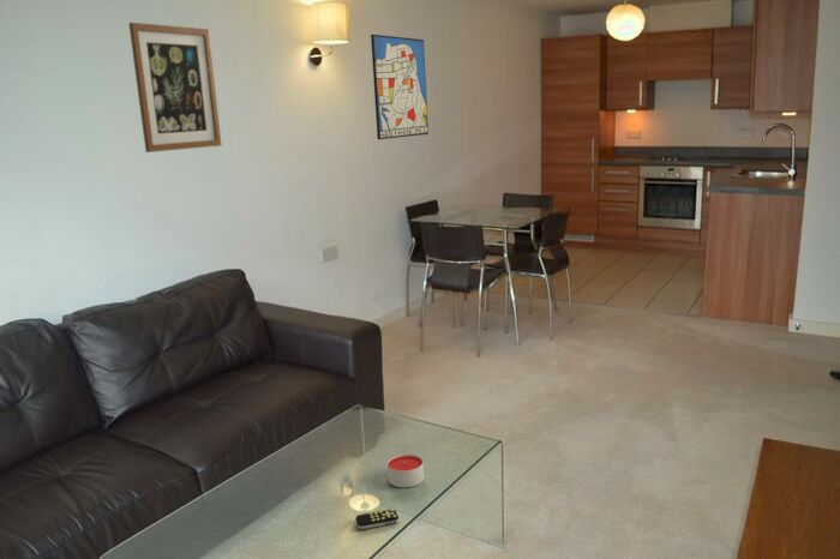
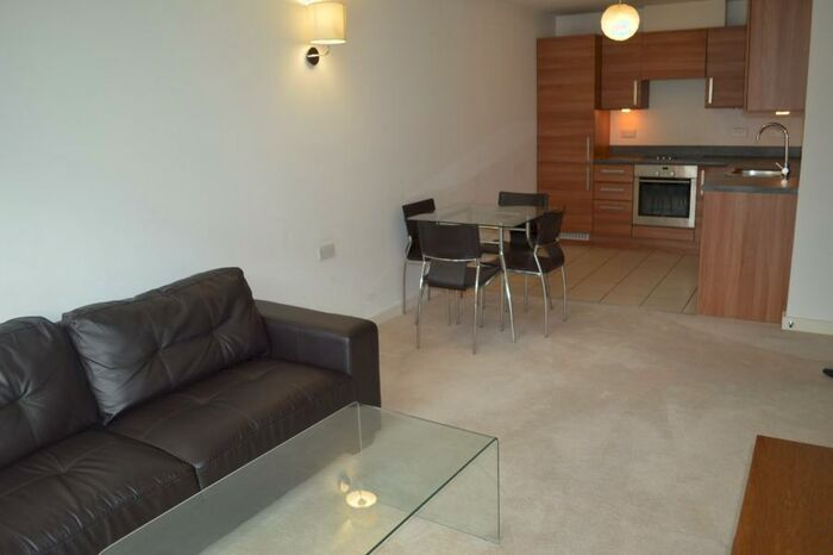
- wall art (401, 88)
- remote control (377, 518)
- wall art (178, 88)
- candle (406, 469)
